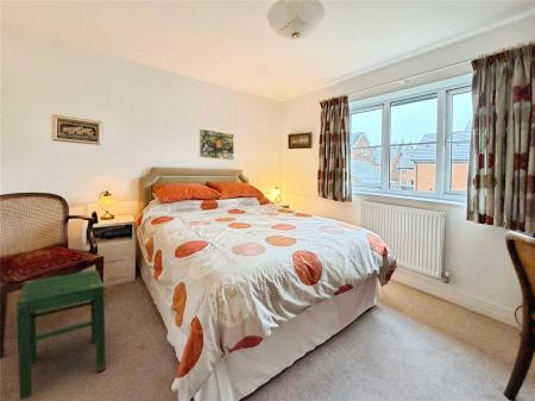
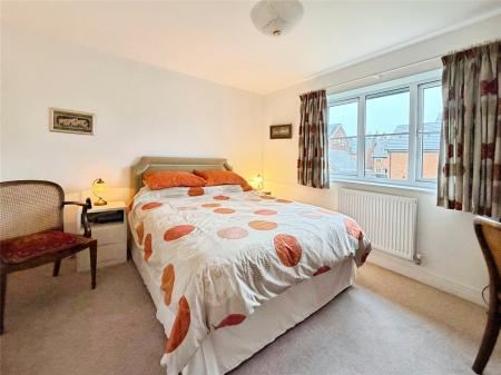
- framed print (216, 145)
- stool (65, 327)
